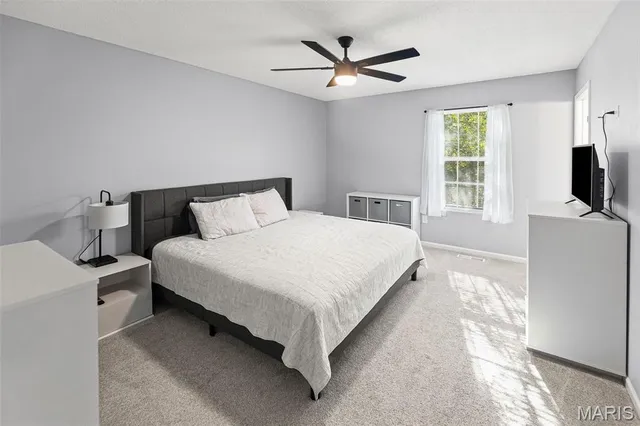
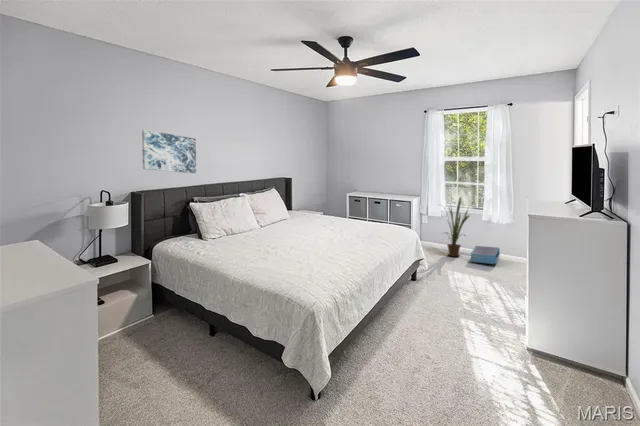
+ wall art (170, 153)
+ storage bin (486, 253)
+ house plant (453, 226)
